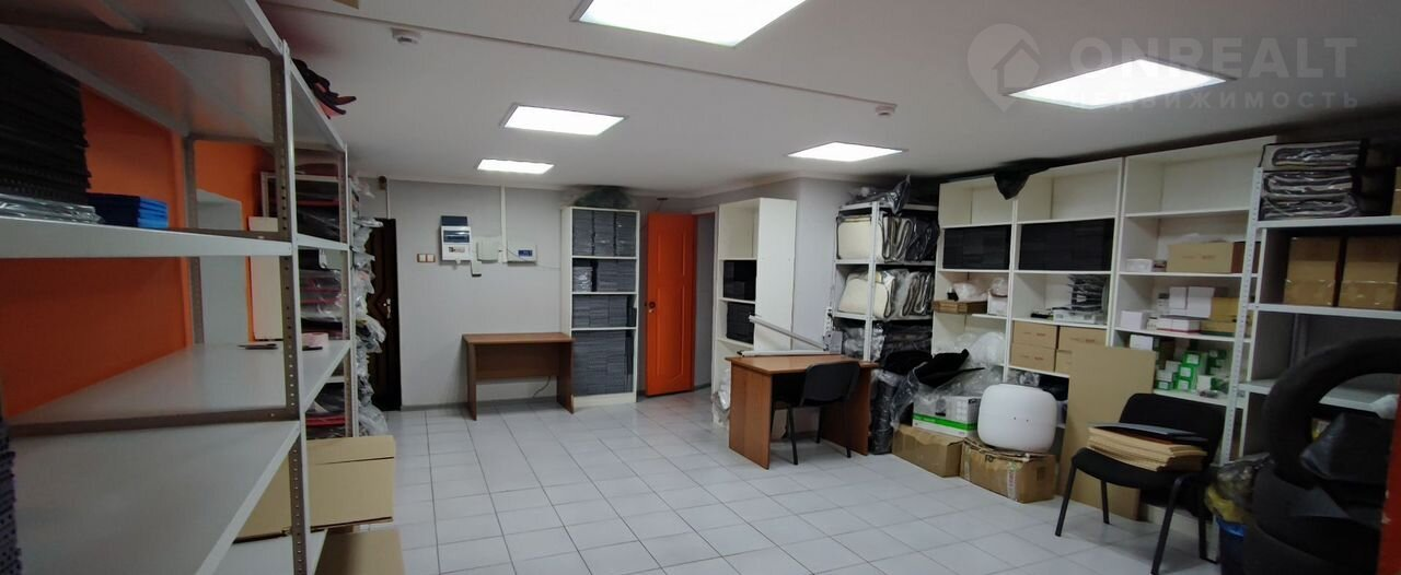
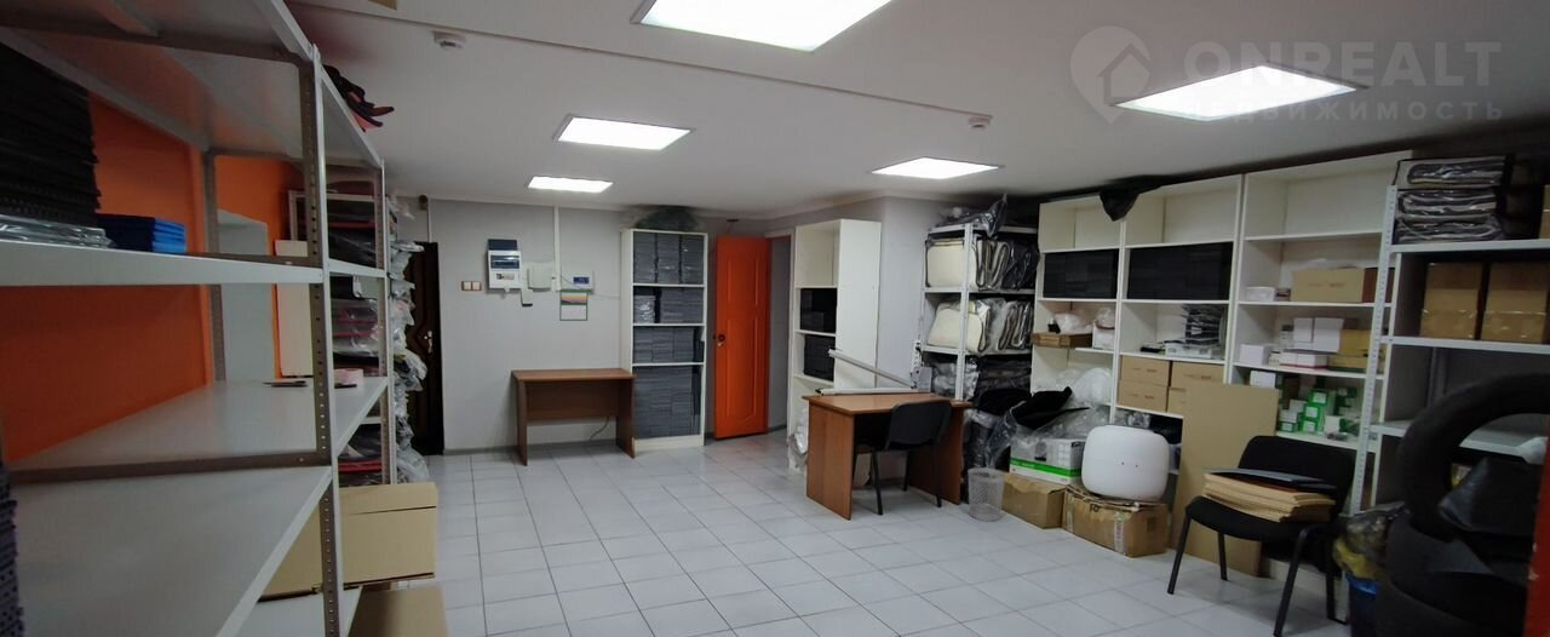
+ calendar (573, 304)
+ wastebasket (984, 494)
